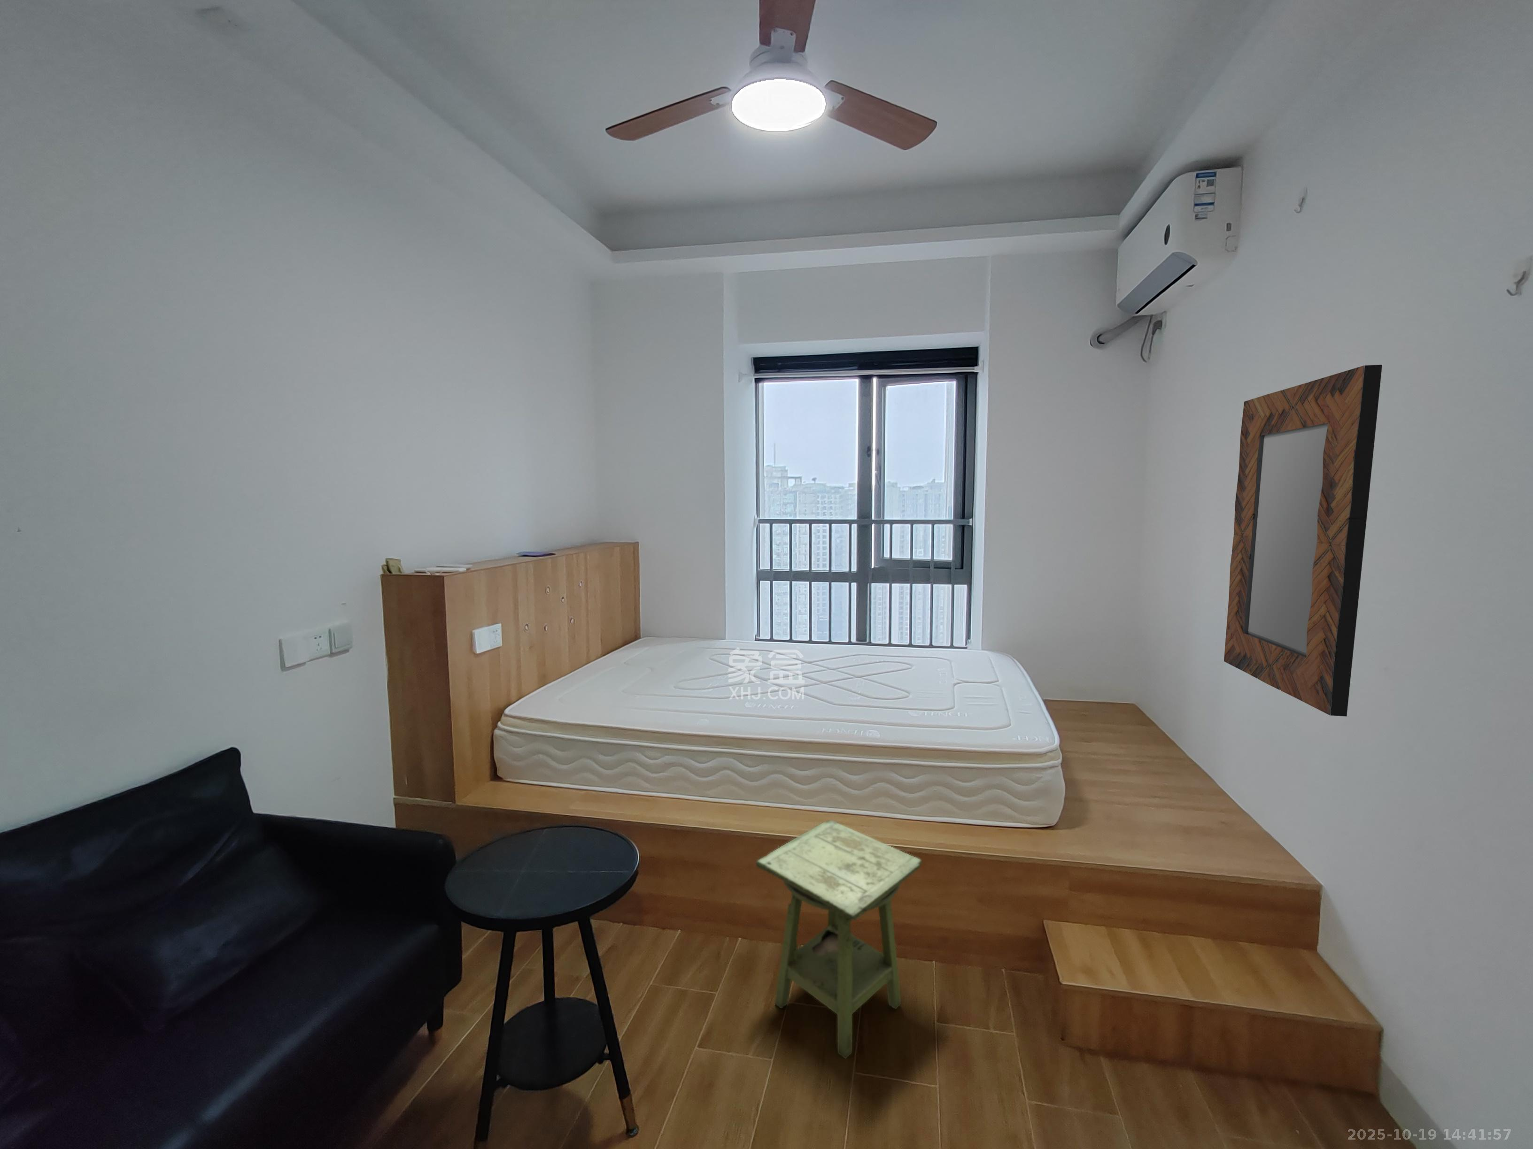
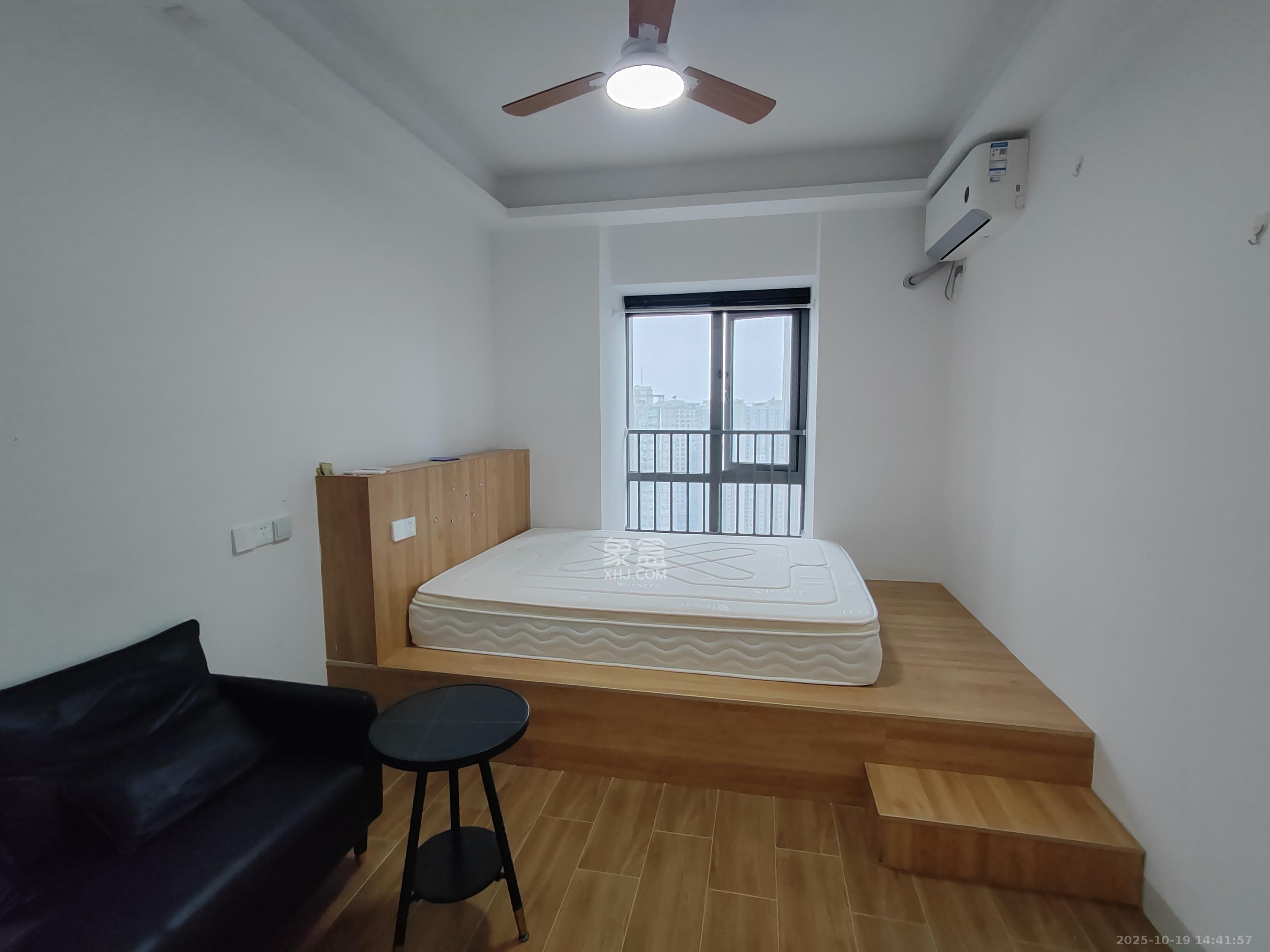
- home mirror (1288, 538)
- side table (838, 935)
